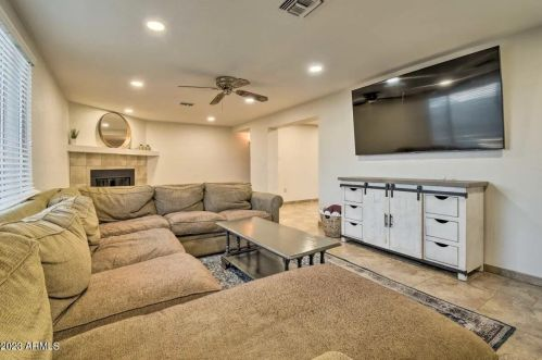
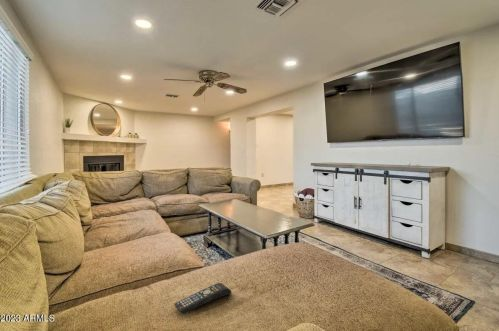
+ remote control (204, 296)
